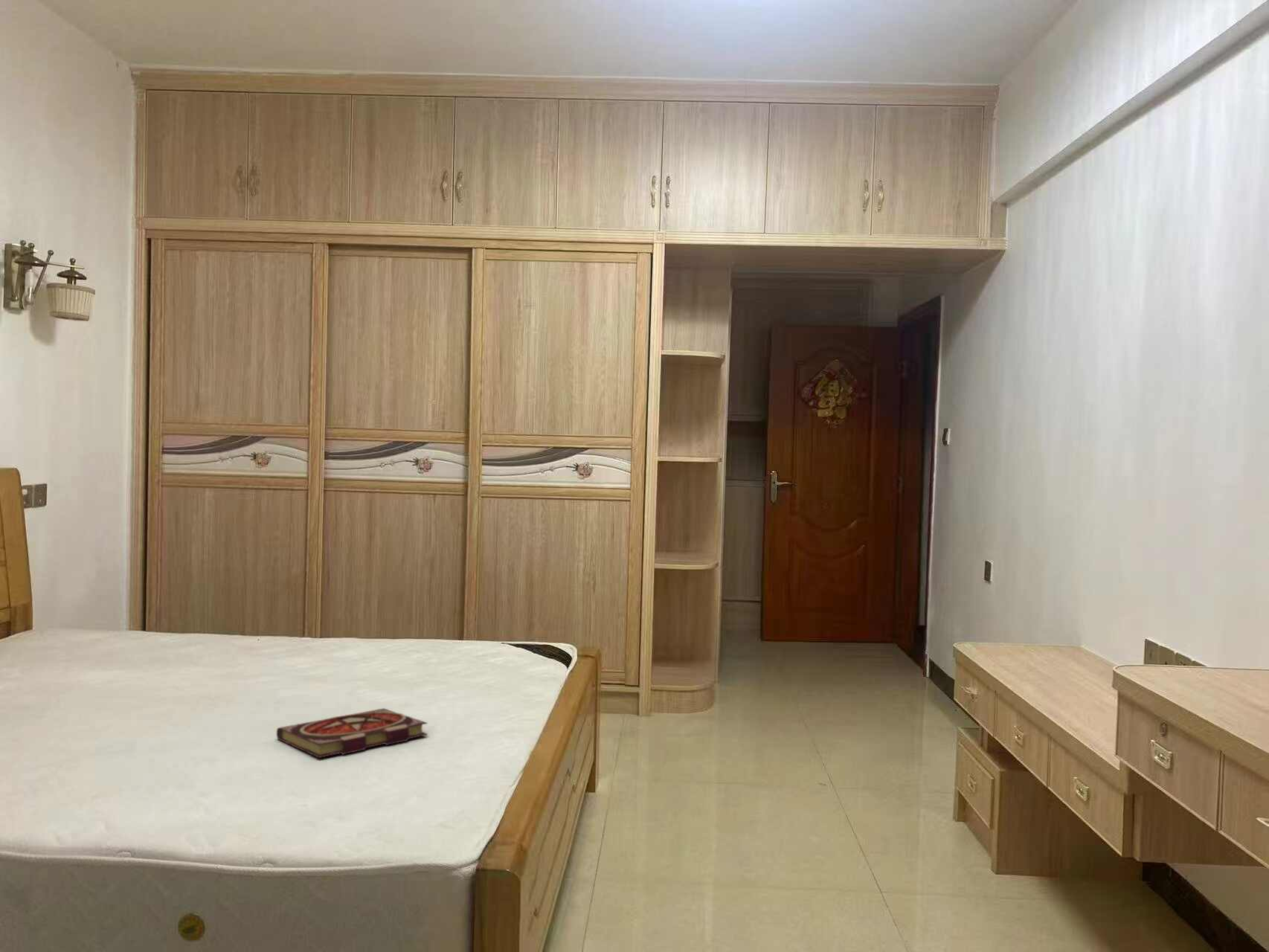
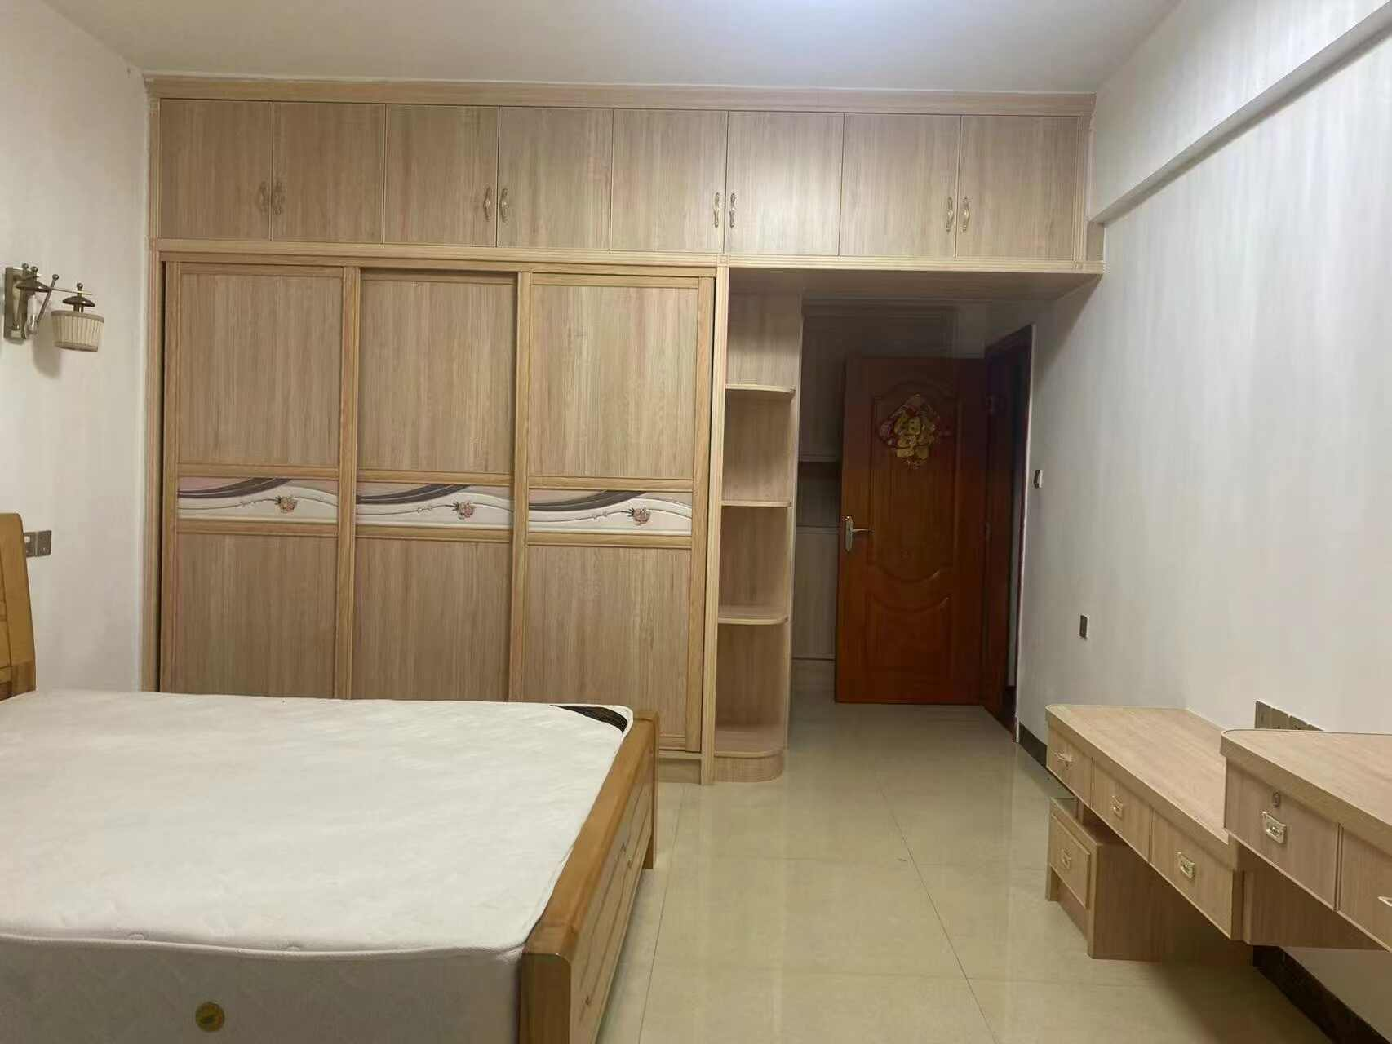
- book (353, 727)
